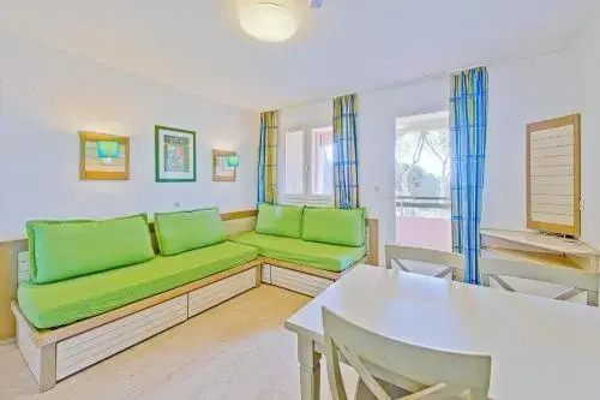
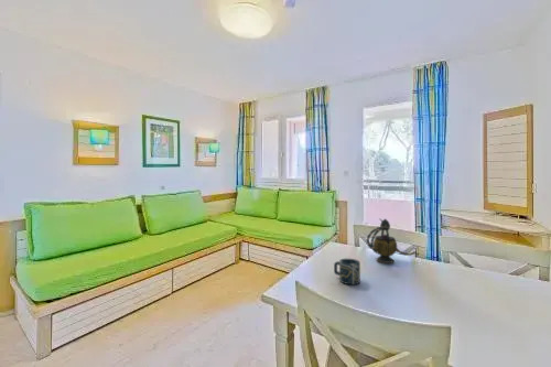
+ teapot (391, 239)
+ cup (346, 270)
